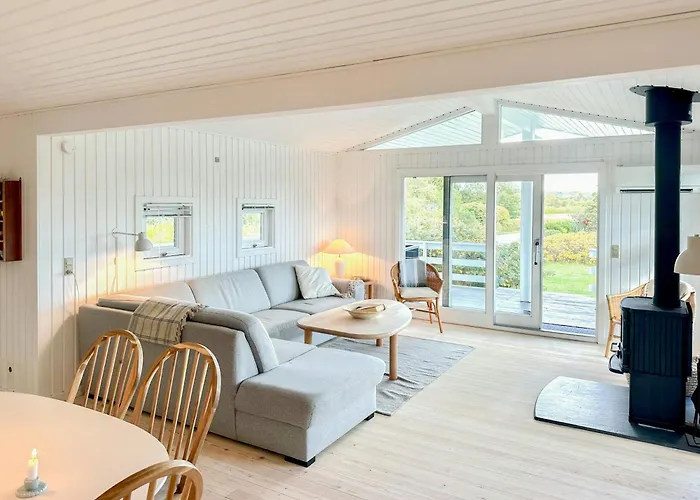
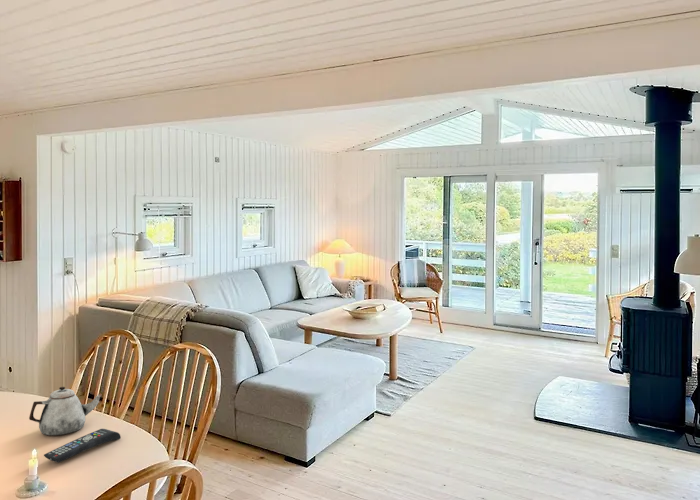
+ remote control (84, 444)
+ teapot (67, 407)
